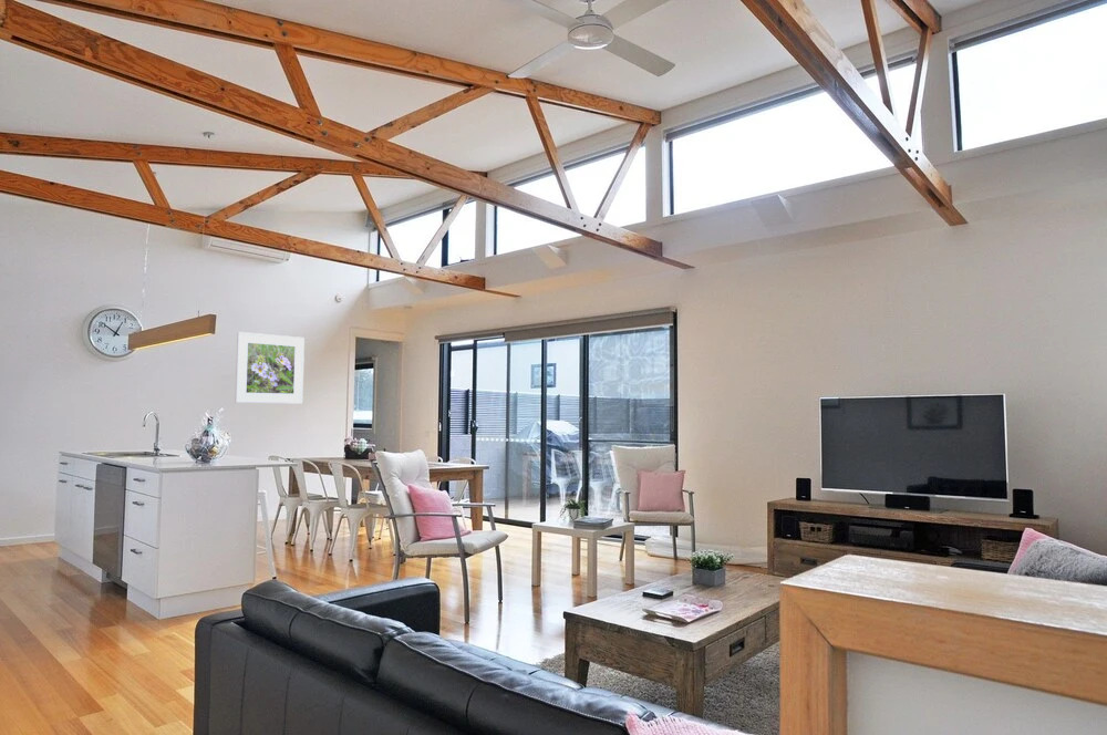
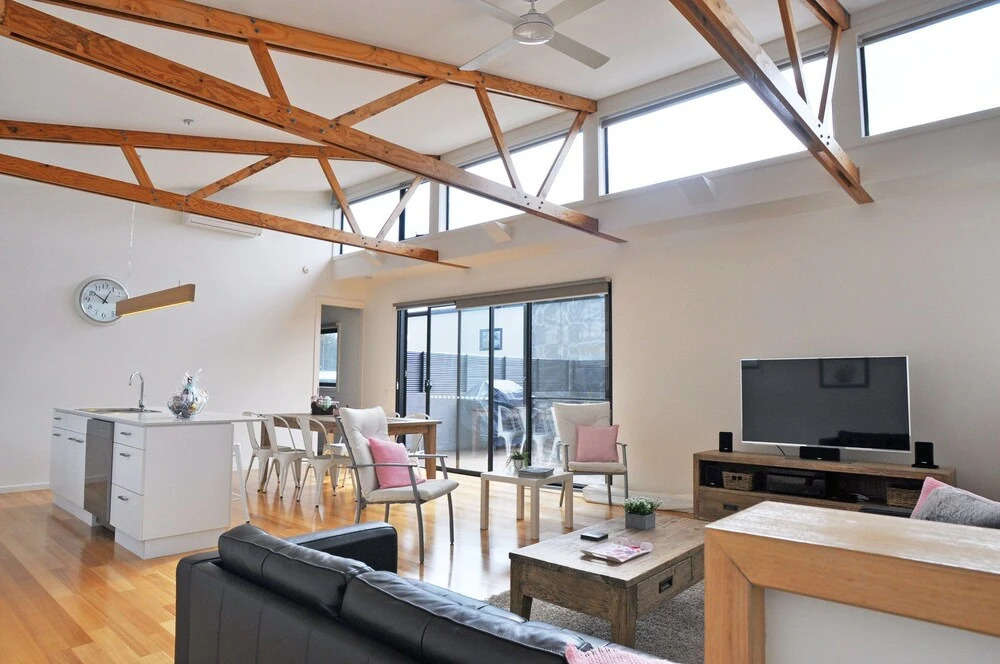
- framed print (270, 369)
